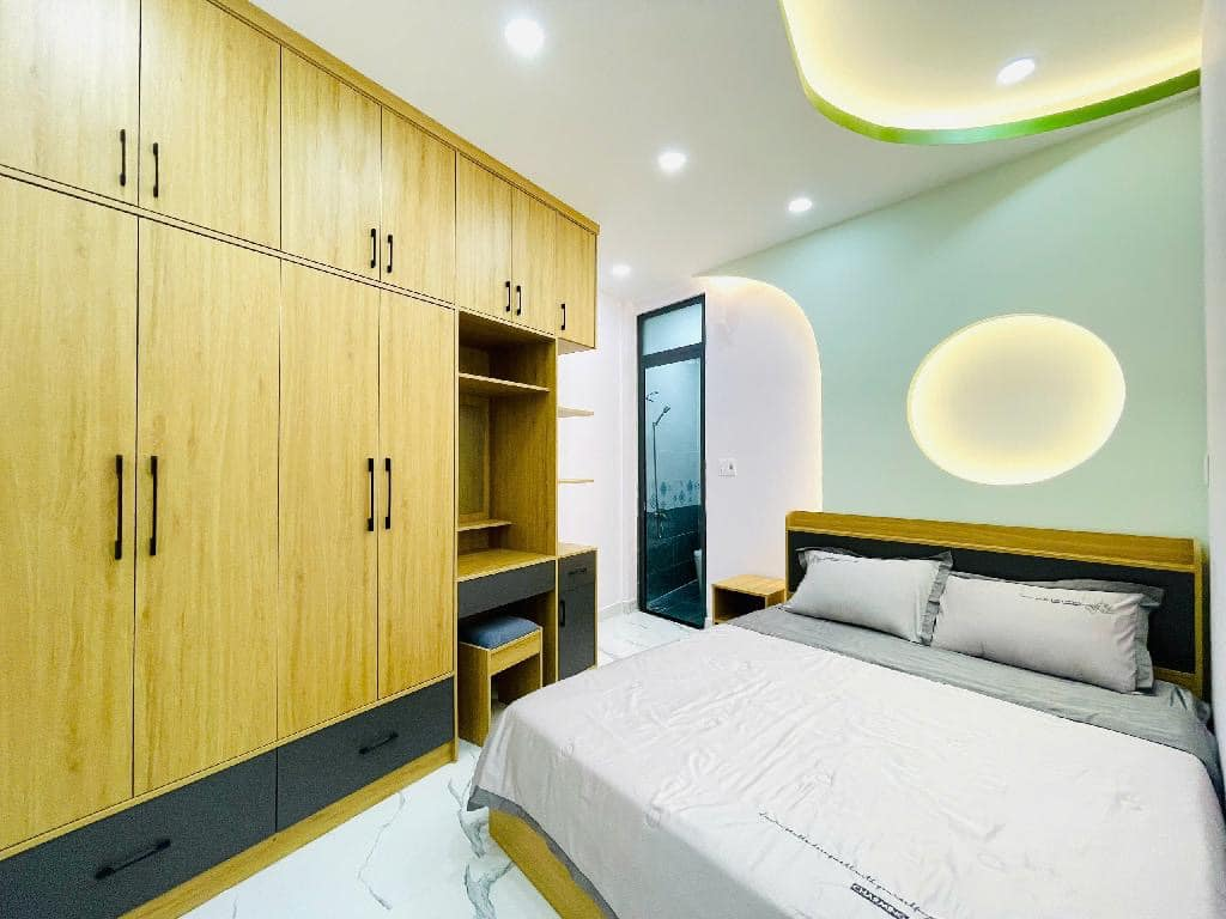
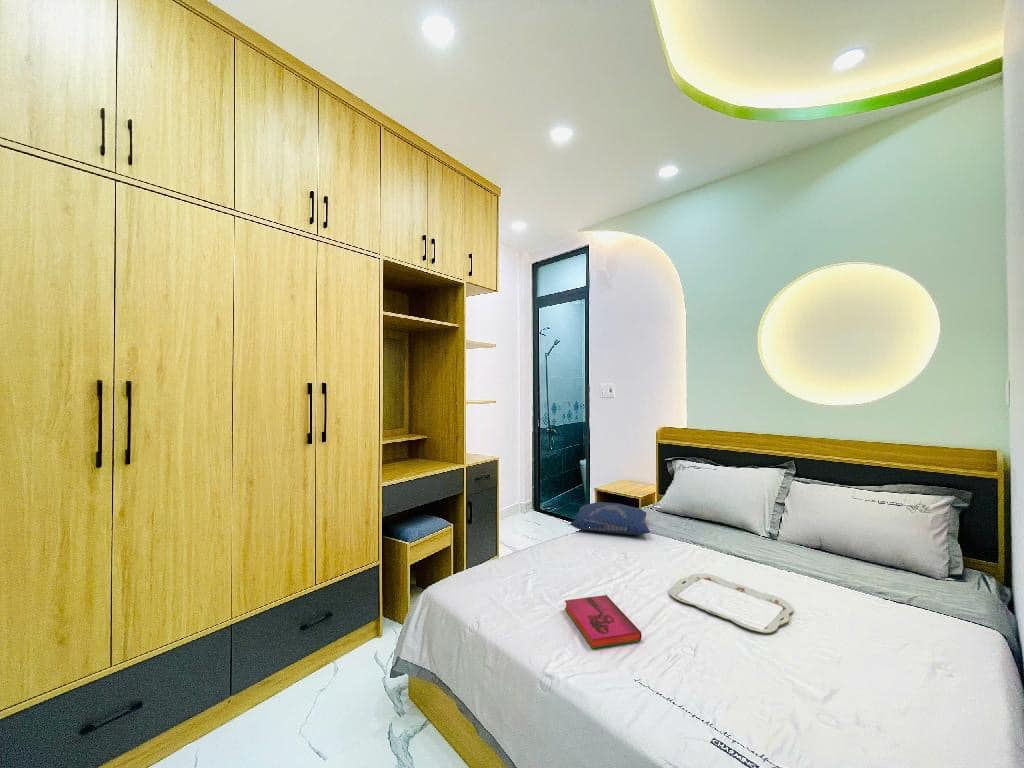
+ serving tray (733, 589)
+ hardback book (600, 619)
+ cushion (612, 517)
